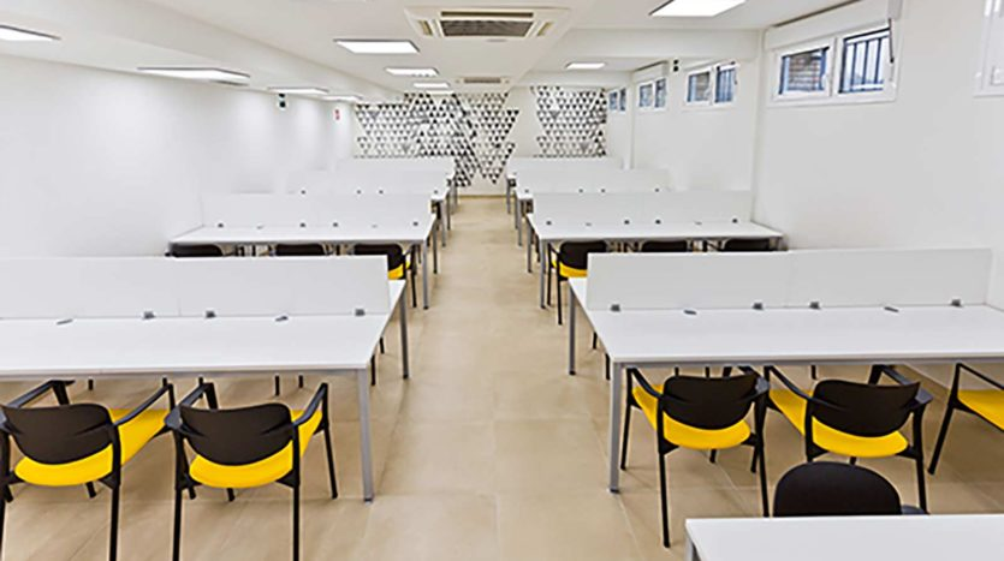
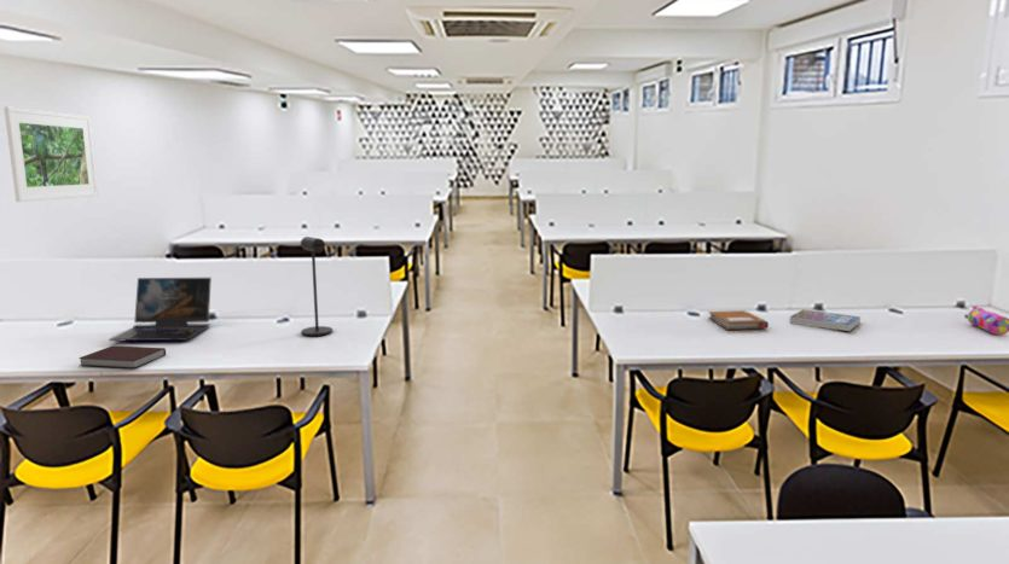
+ notebook (737, 319)
+ pencil case (987, 320)
+ desk lamp (314, 285)
+ notebook (123, 356)
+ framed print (56, 156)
+ book (824, 319)
+ laptop (162, 308)
